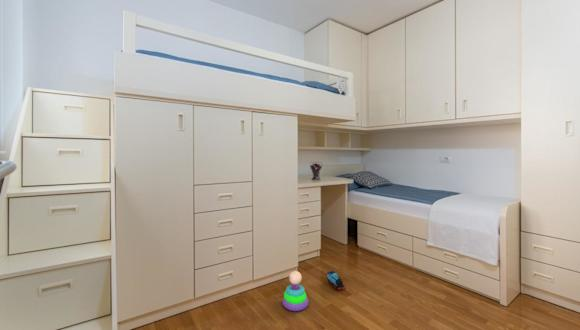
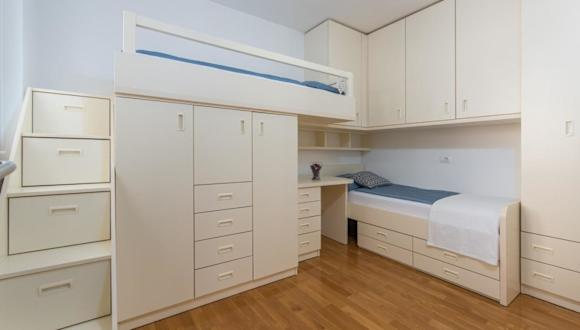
- toy train (335, 280)
- stacking toy (295, 287)
